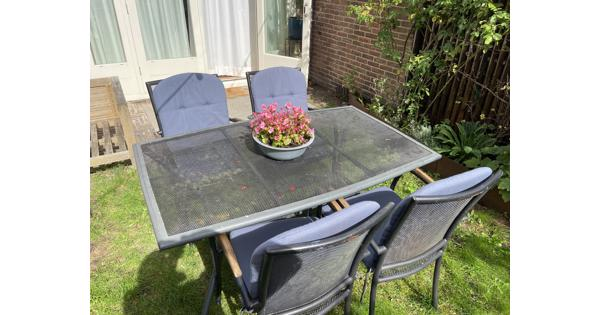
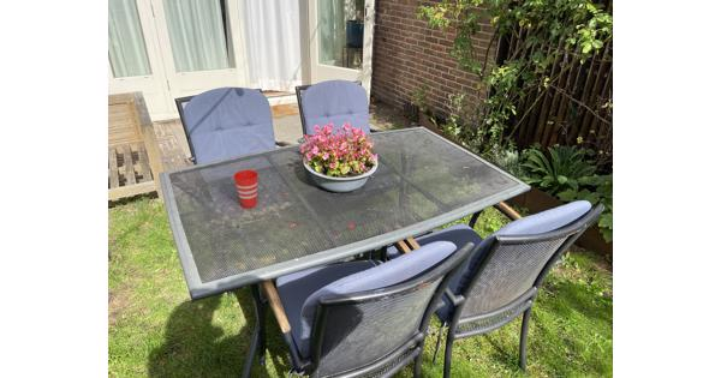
+ cup (248, 190)
